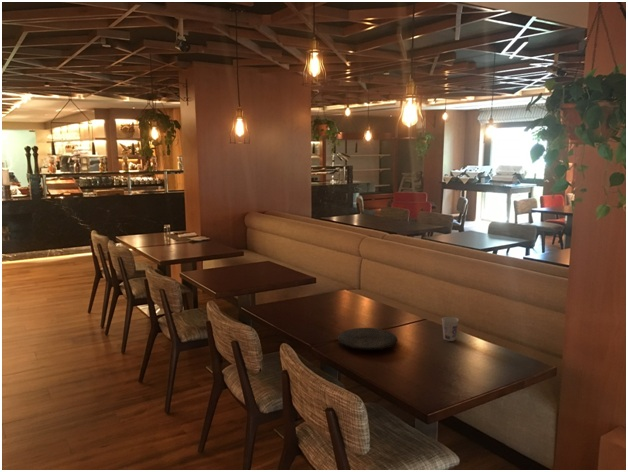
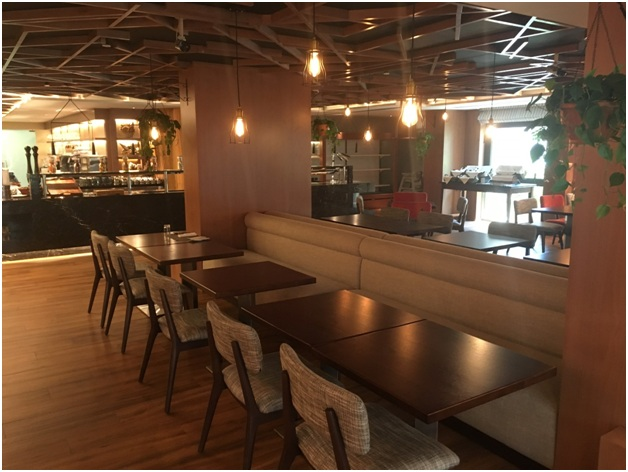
- cup (449, 329)
- plate (367, 340)
